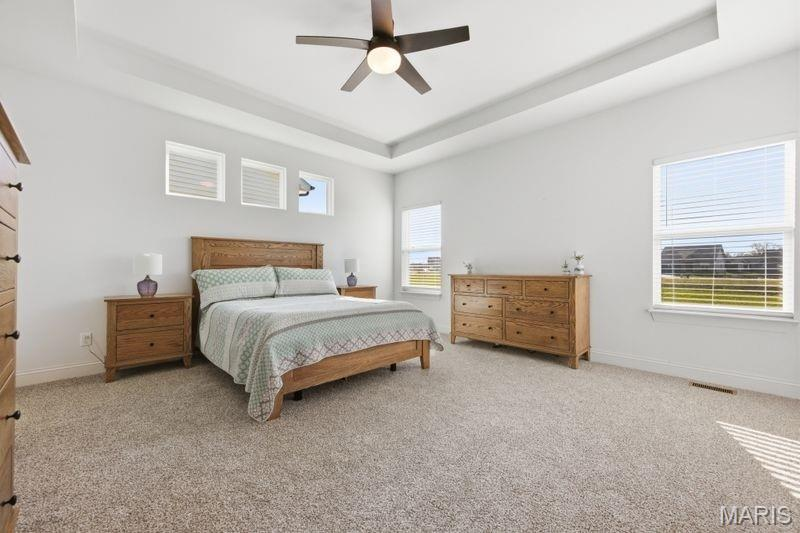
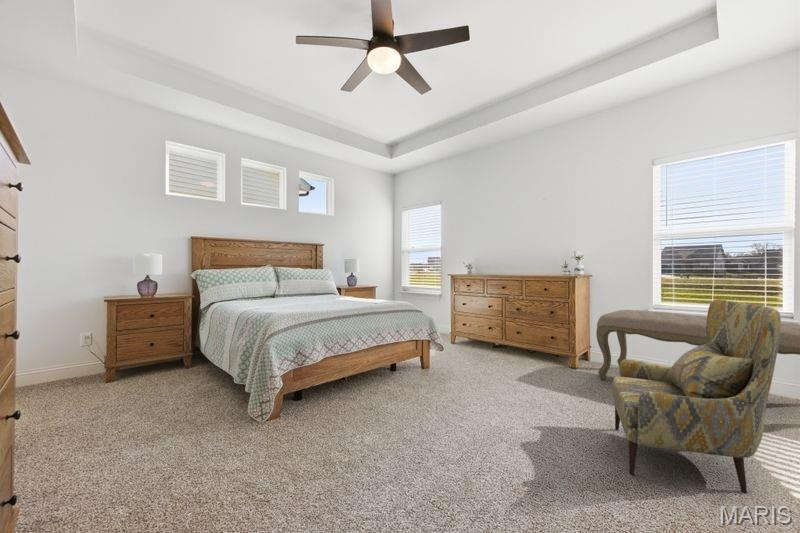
+ armchair (687, 381)
+ bench (699, 345)
